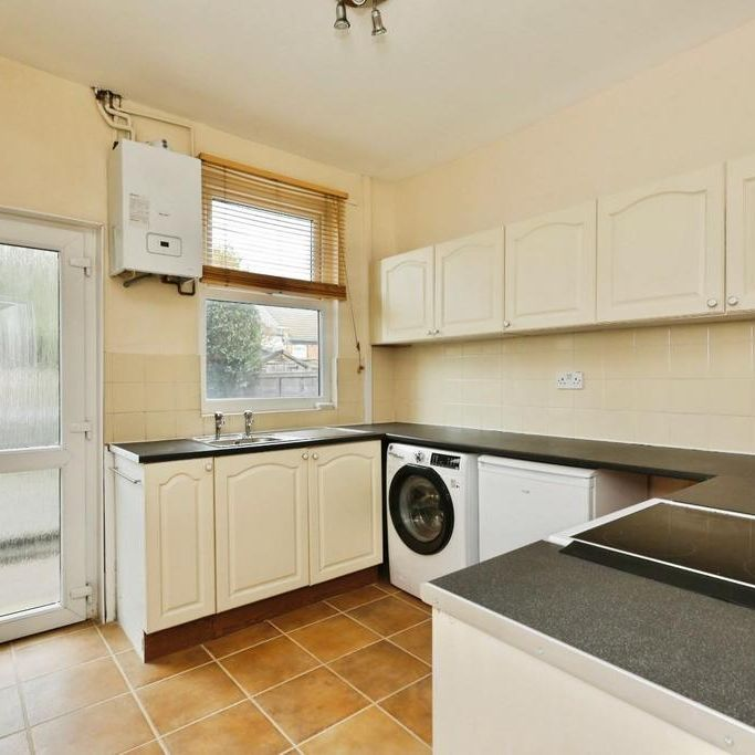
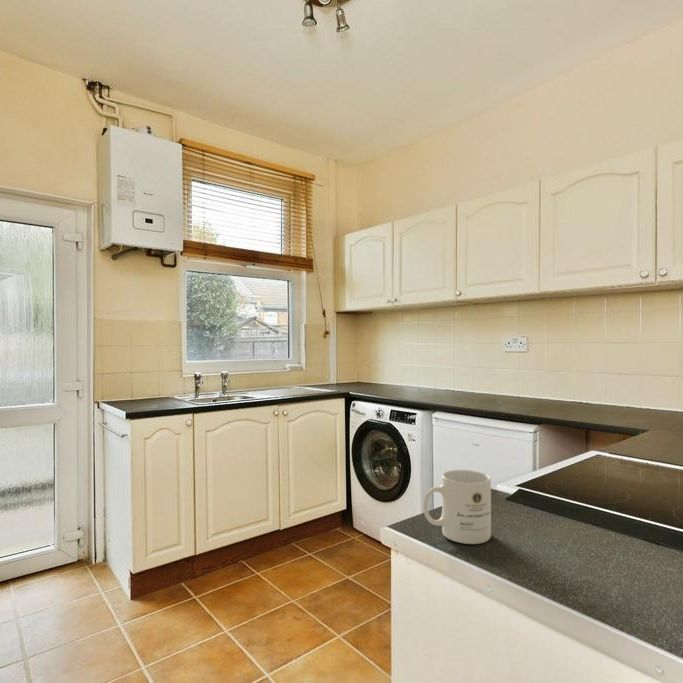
+ mug (456, 505)
